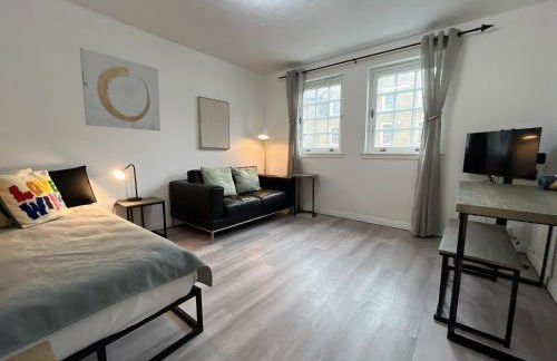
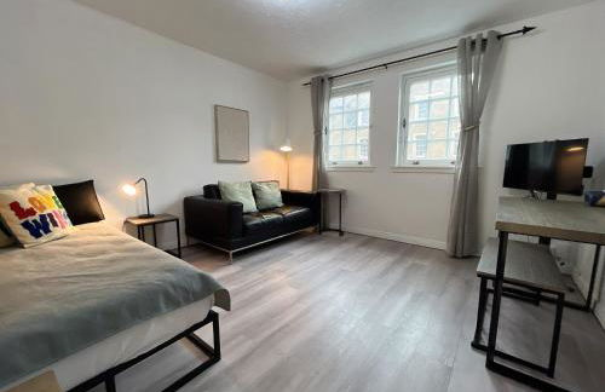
- wall art (124, 94)
